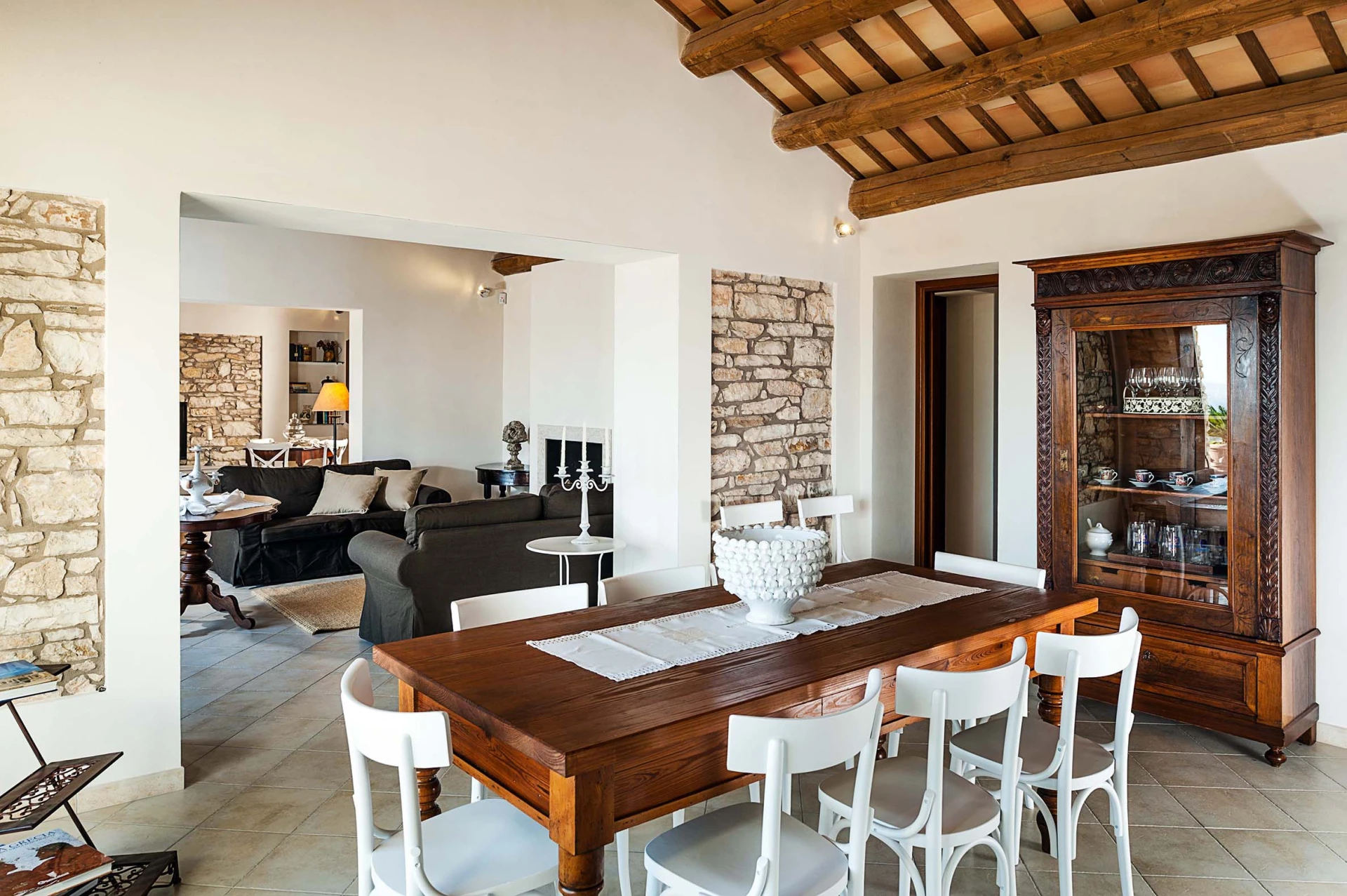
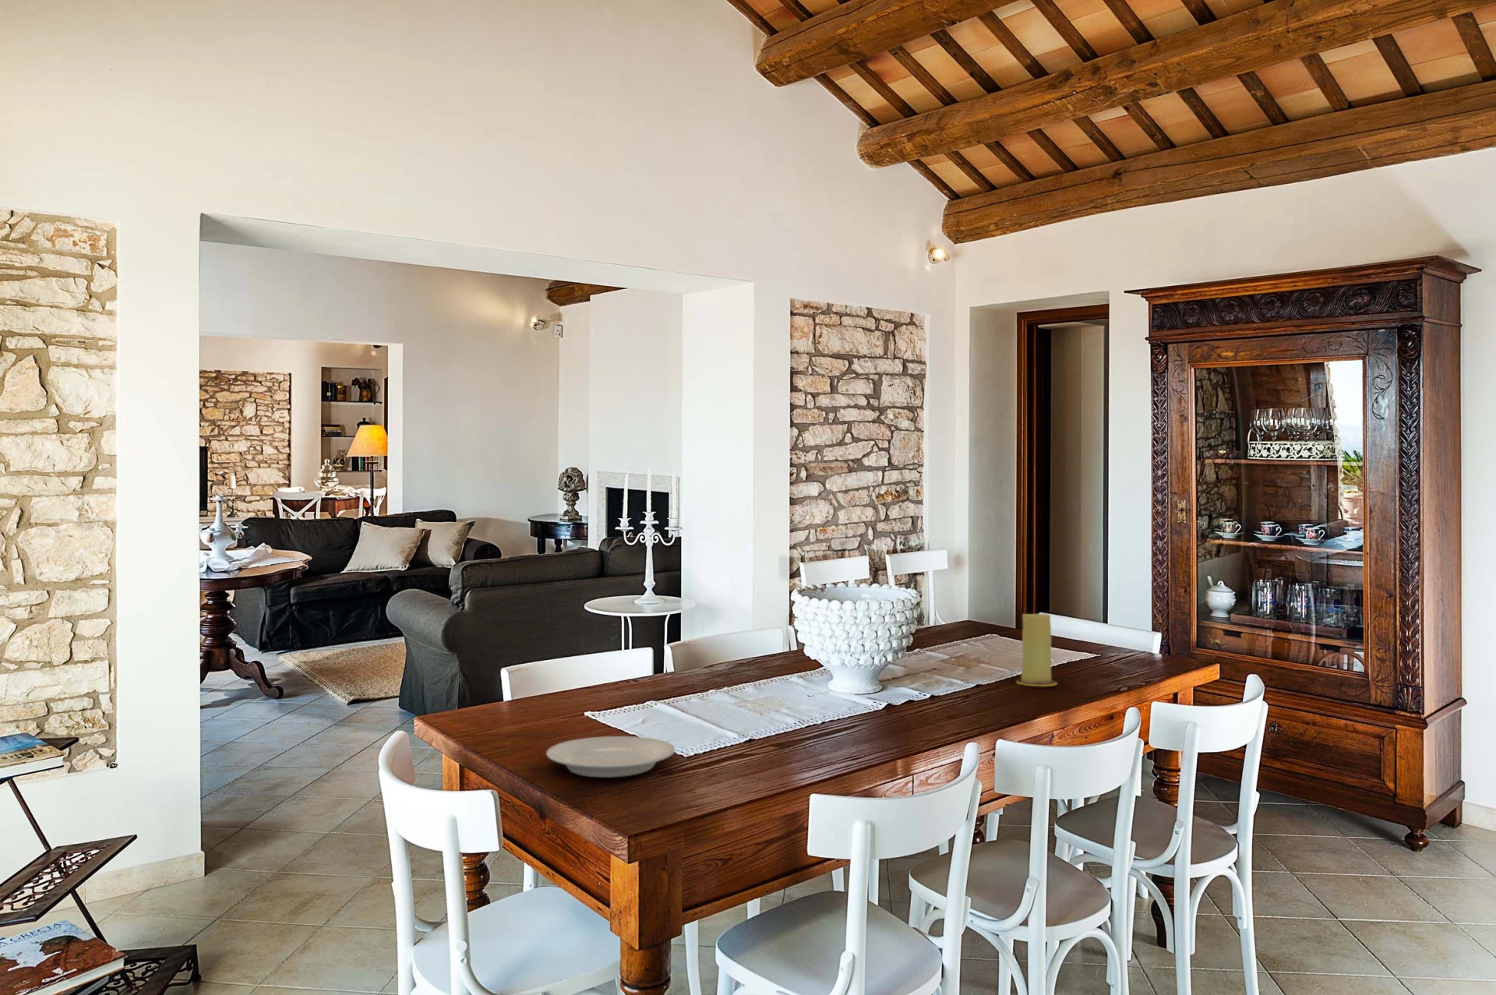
+ candle (1036, 649)
+ plate (611, 757)
